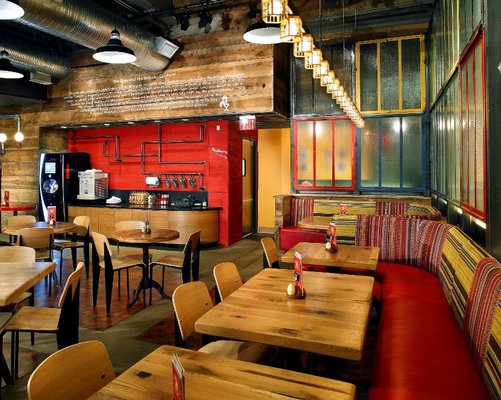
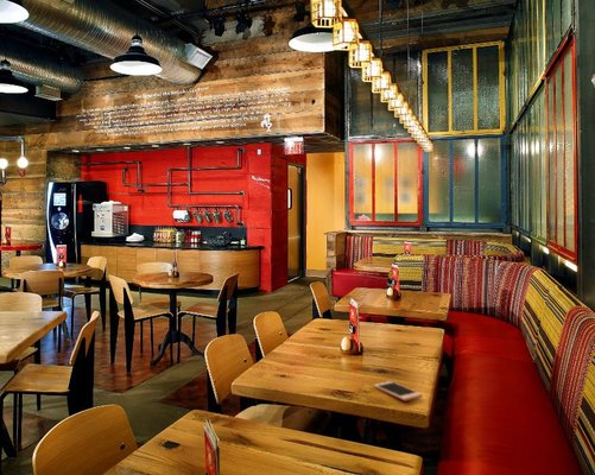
+ cell phone (397, 390)
